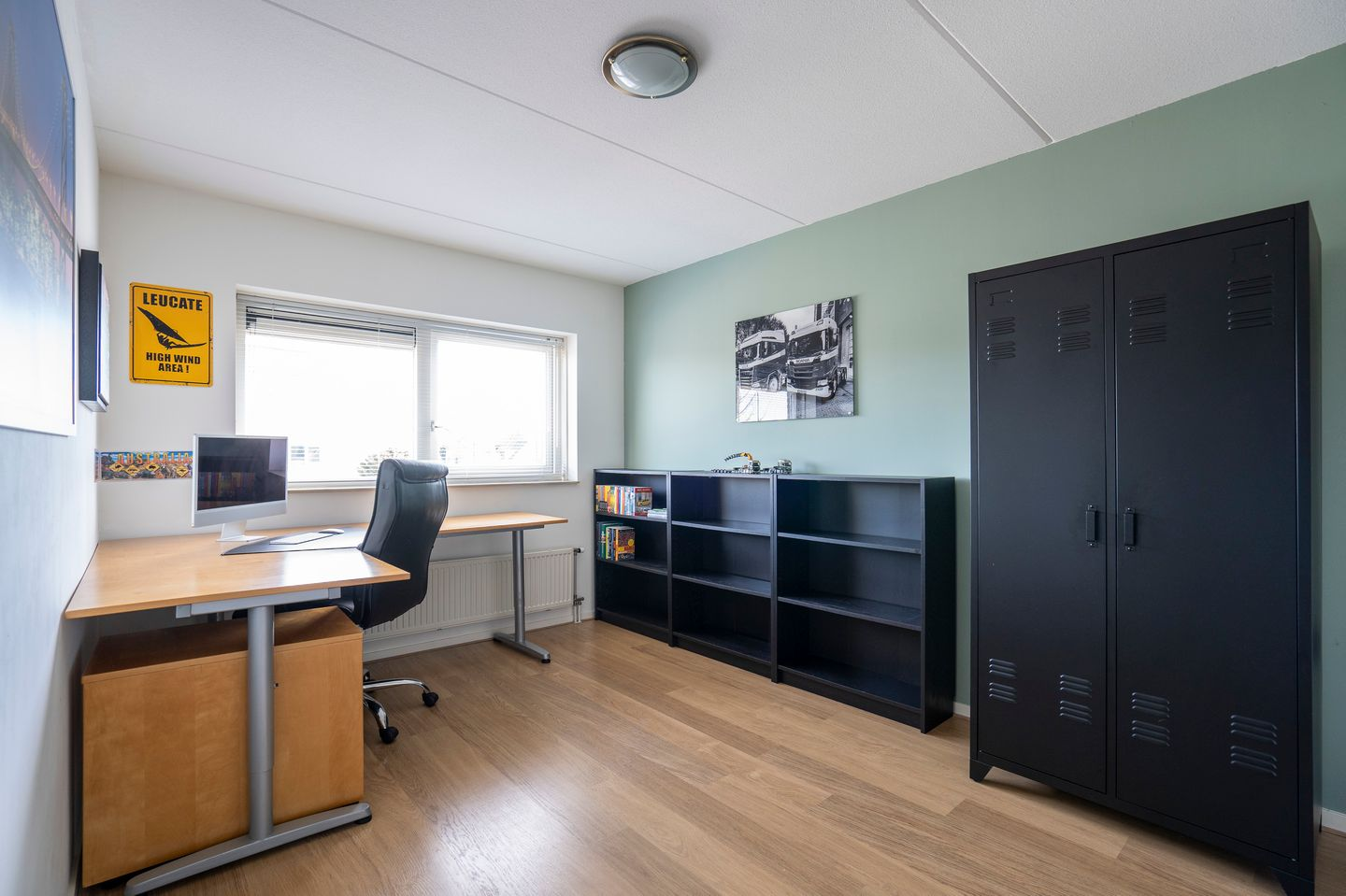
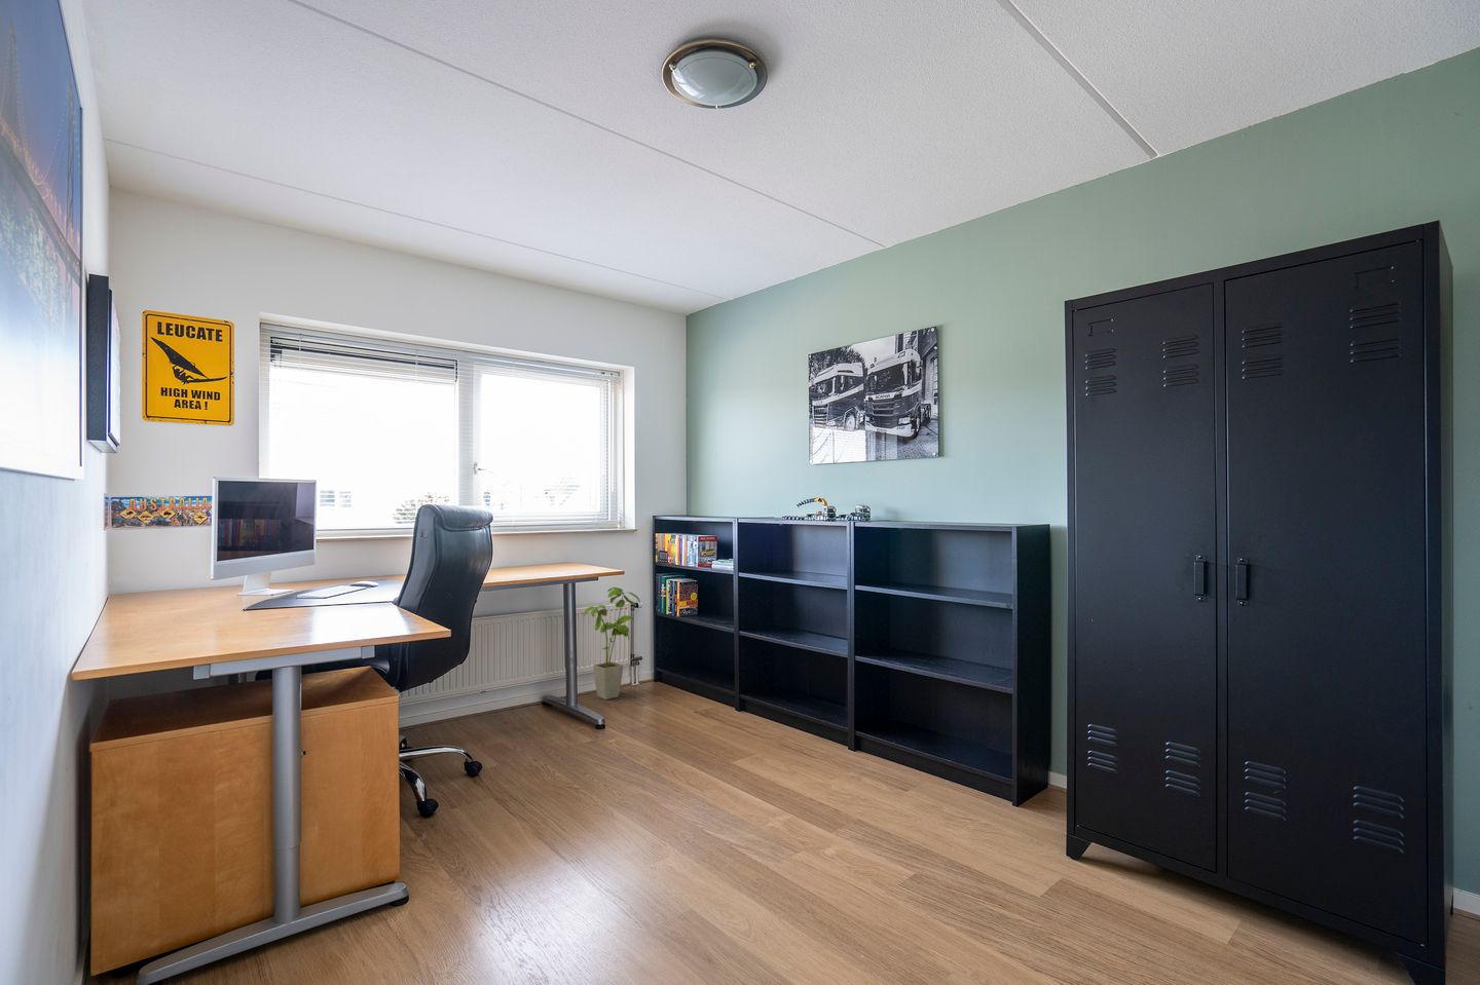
+ house plant (614, 641)
